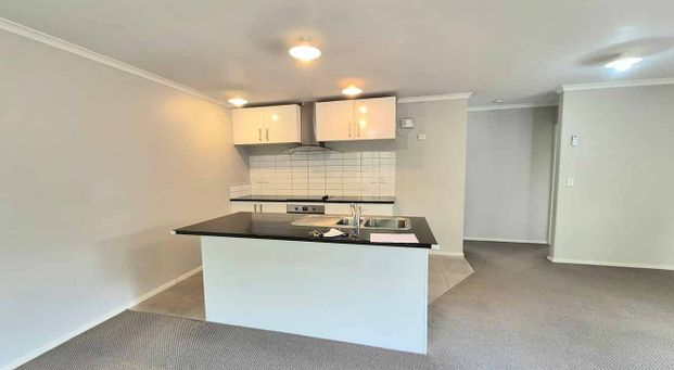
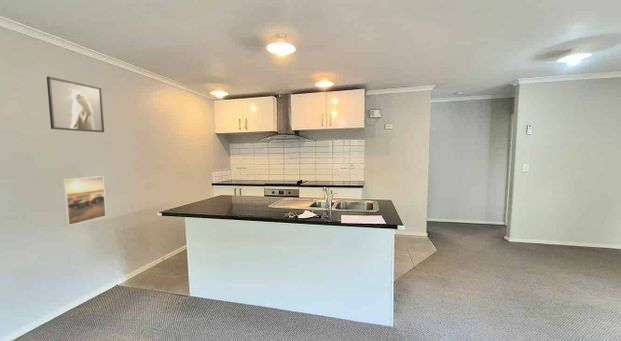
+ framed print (85, 199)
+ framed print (78, 107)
